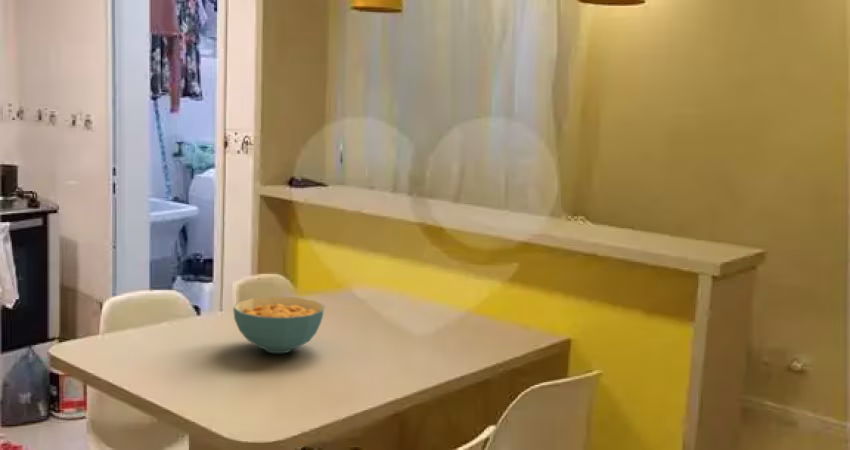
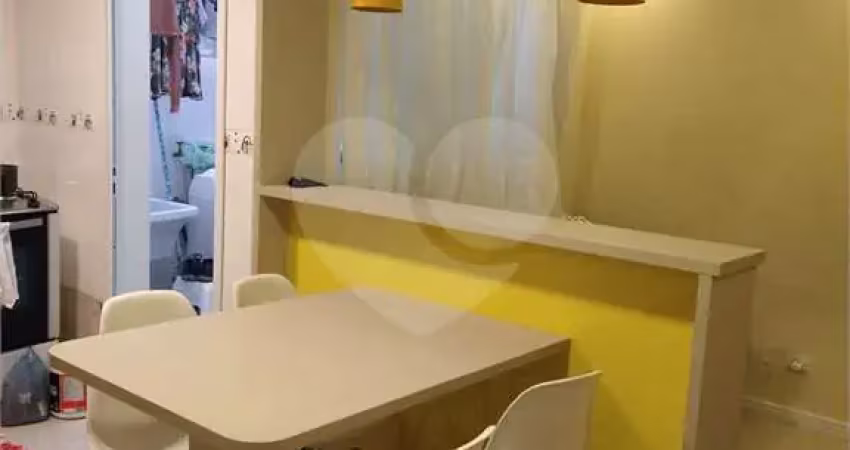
- cereal bowl (279, 328)
